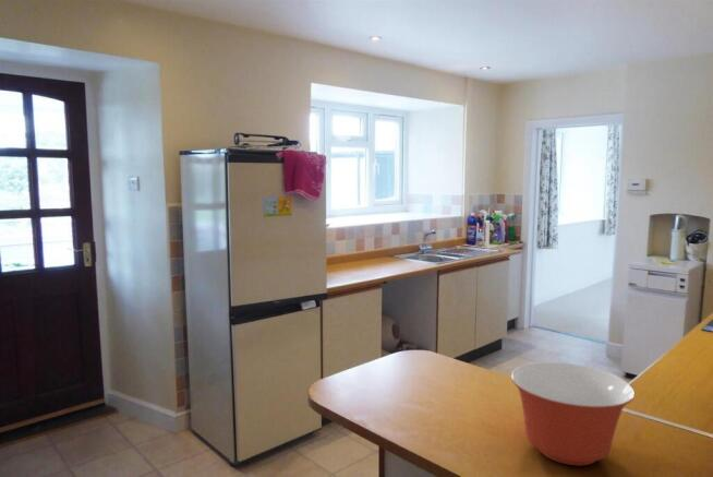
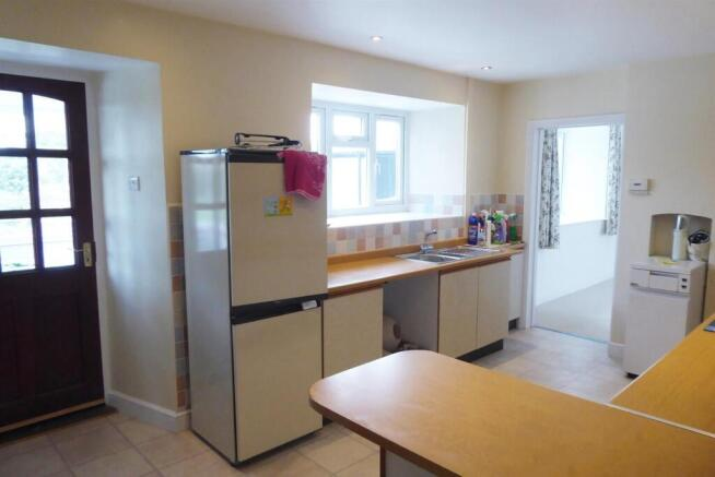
- mixing bowl (568, 416)
